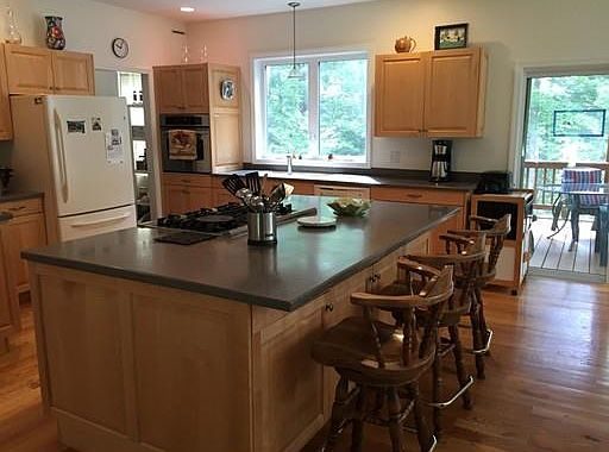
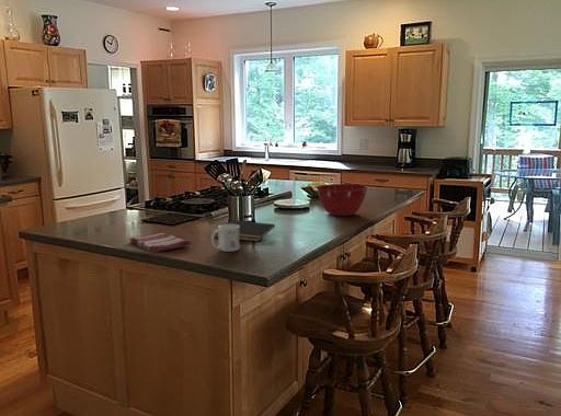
+ notepad (243, 230)
+ mixing bowl (341, 199)
+ mug (225, 238)
+ dish towel (159, 241)
